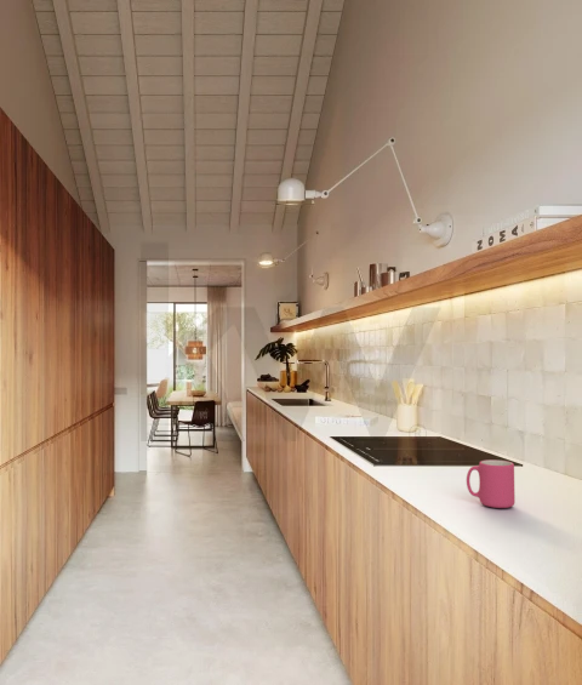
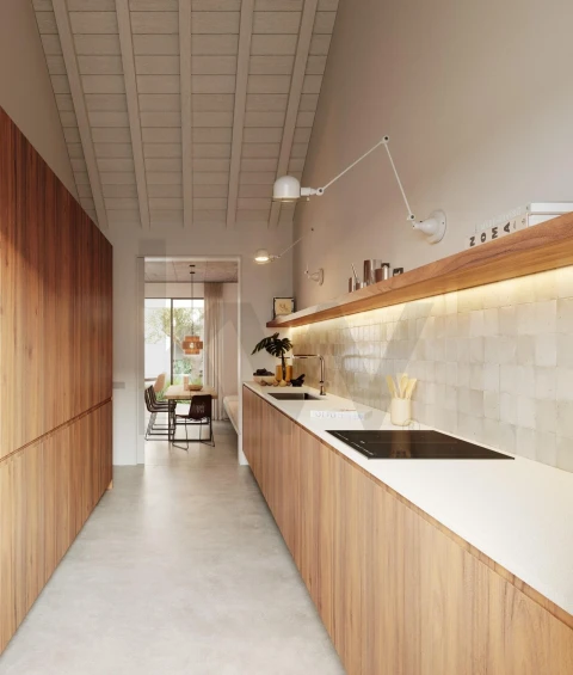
- mug (490, 483)
